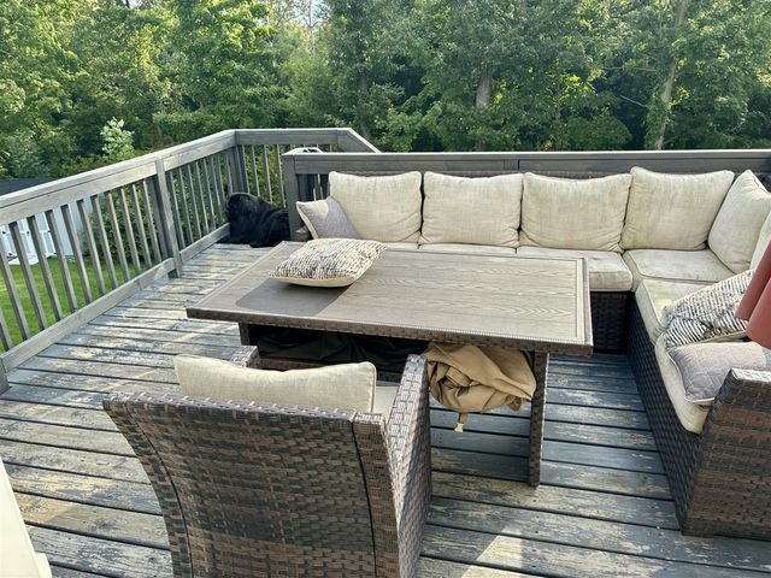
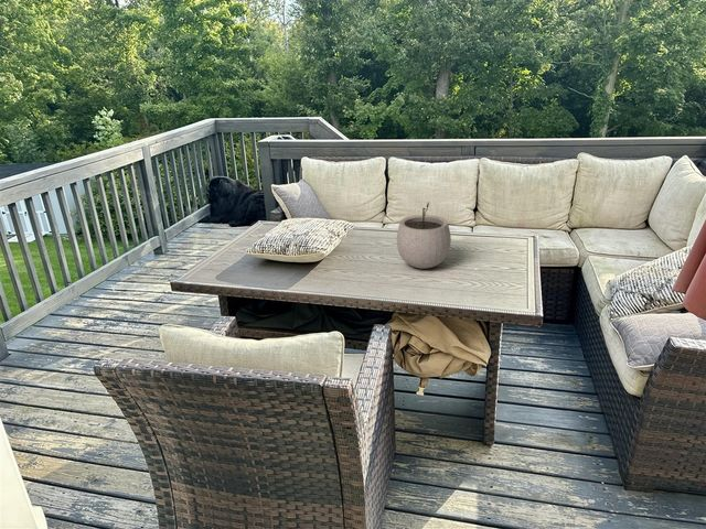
+ plant pot (424, 234)
